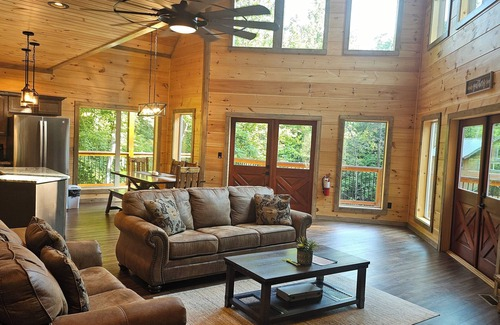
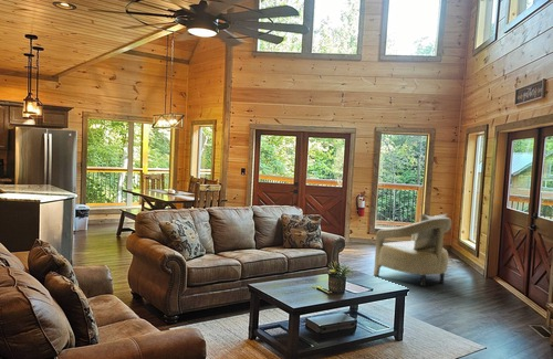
+ armchair (416, 244)
